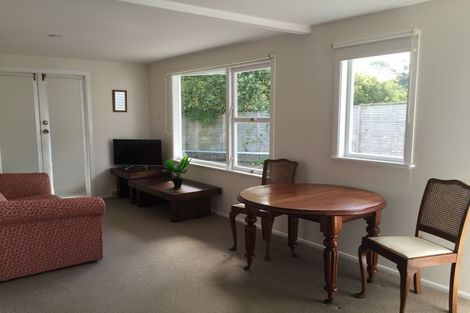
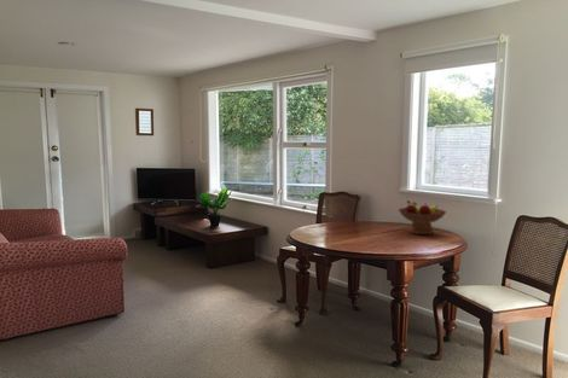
+ fruit bowl (421, 217)
